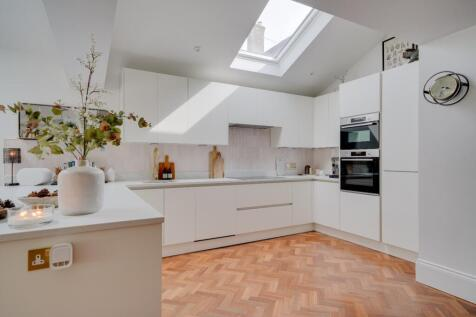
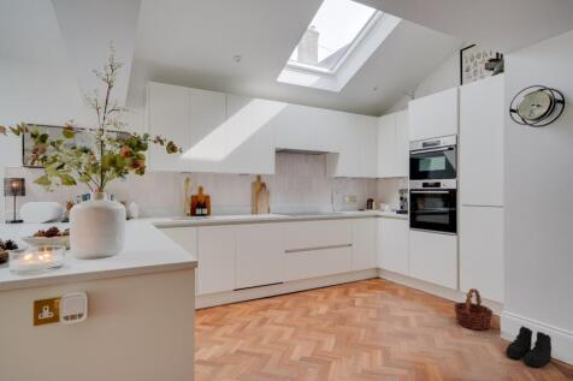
+ basket (472, 305)
+ boots (528, 344)
